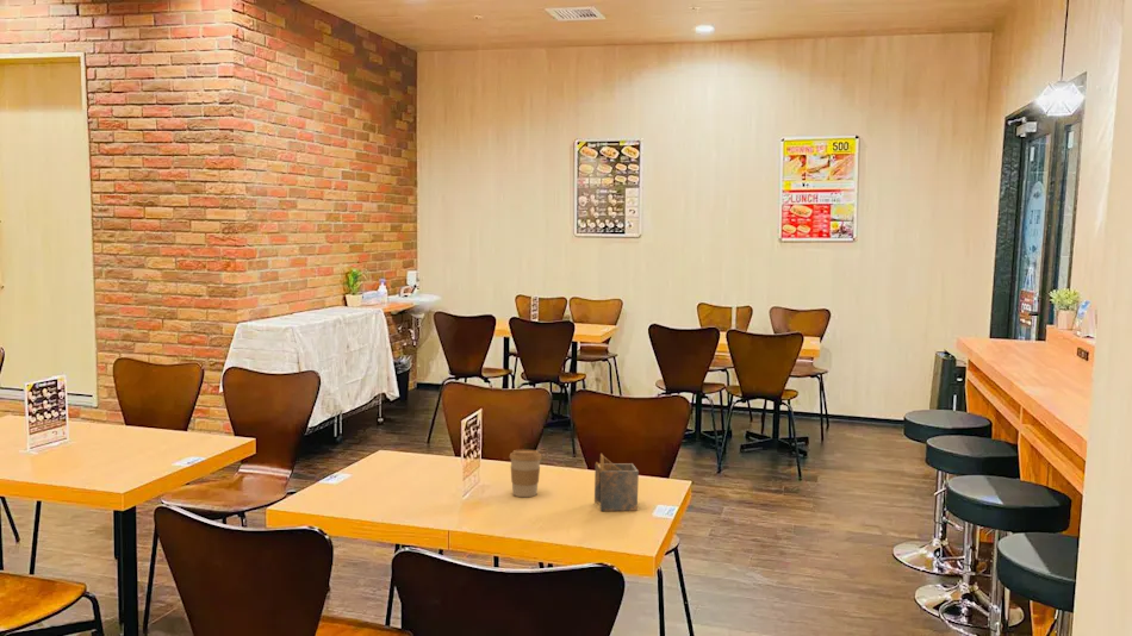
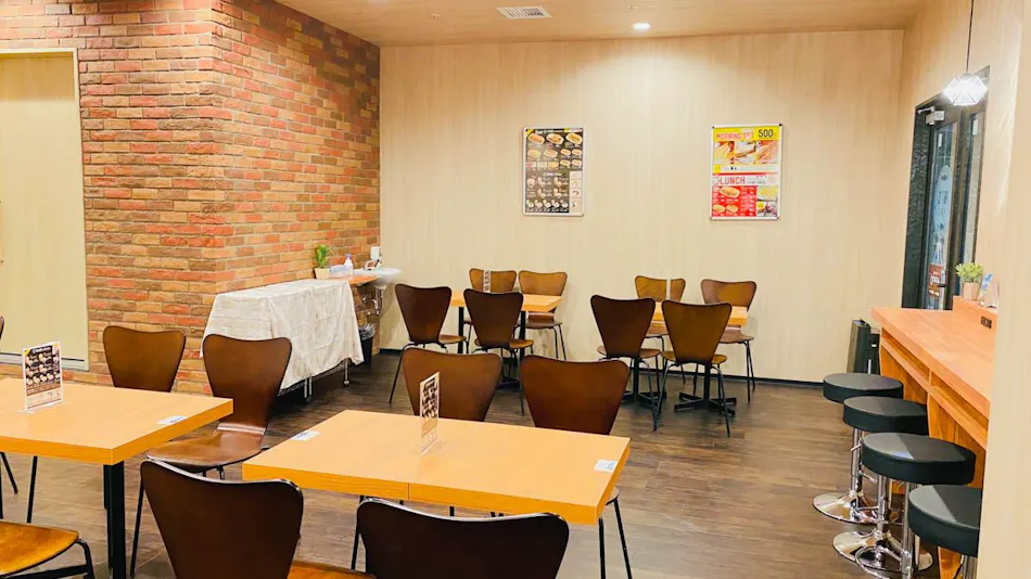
- napkin holder (616, 479)
- coffee cup (524, 472)
